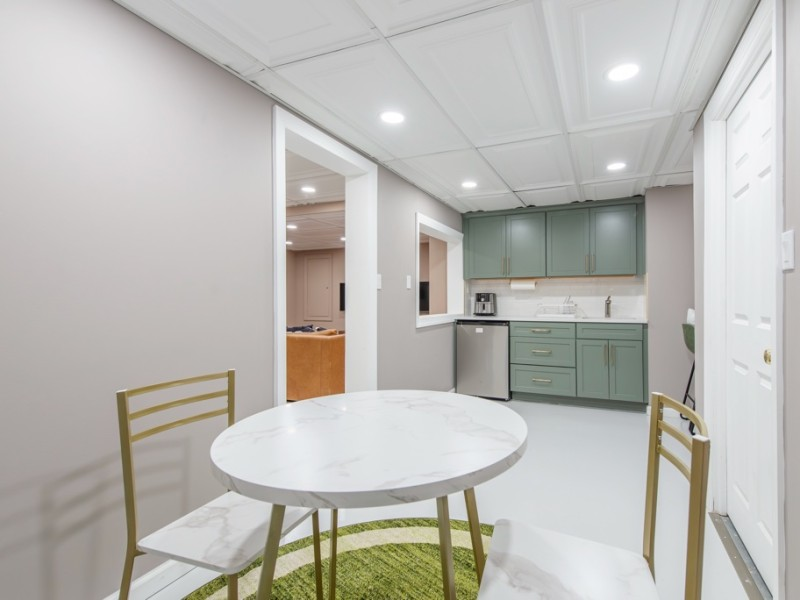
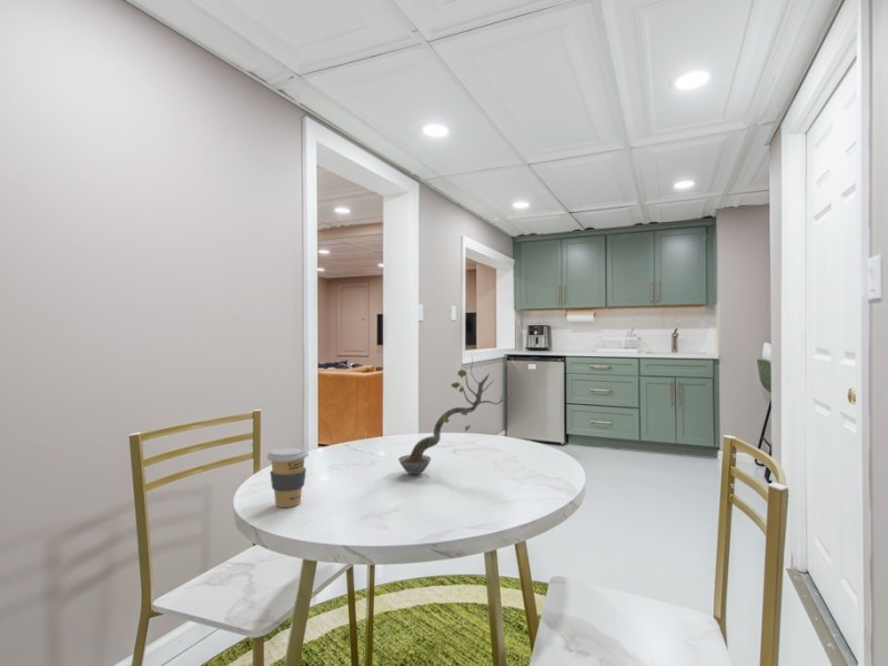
+ plant (456, 412)
+ coffee cup (287, 476)
